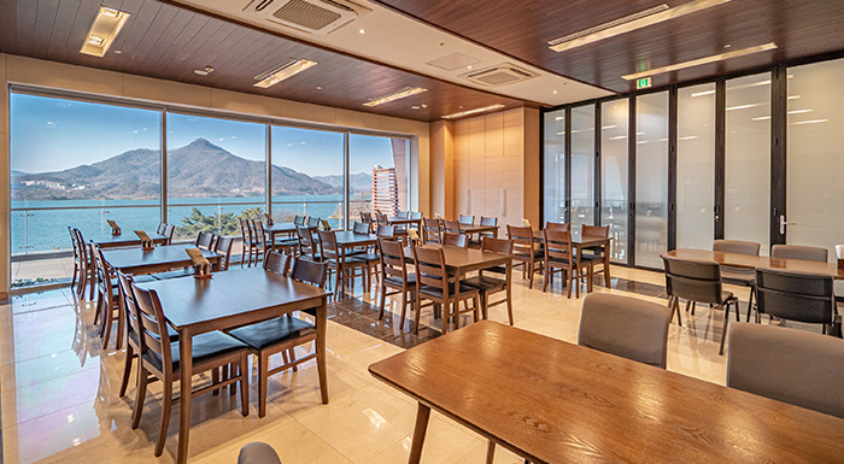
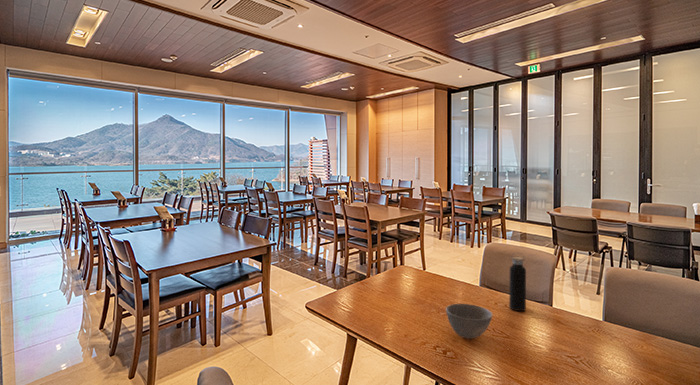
+ bowl (468, 323)
+ water bottle (517, 280)
